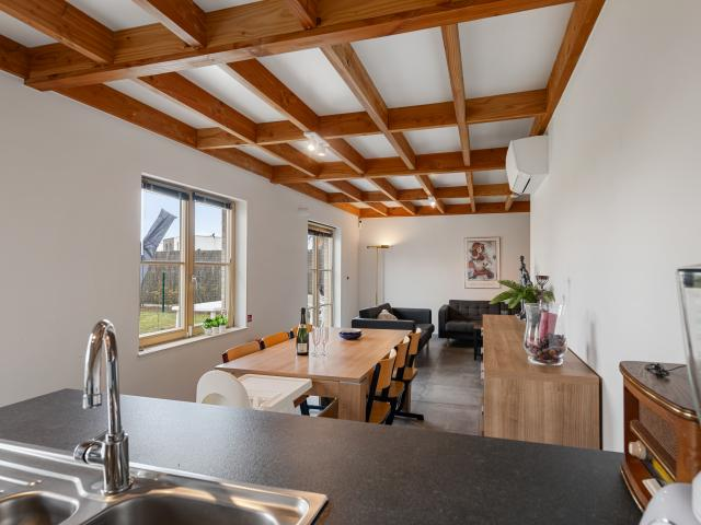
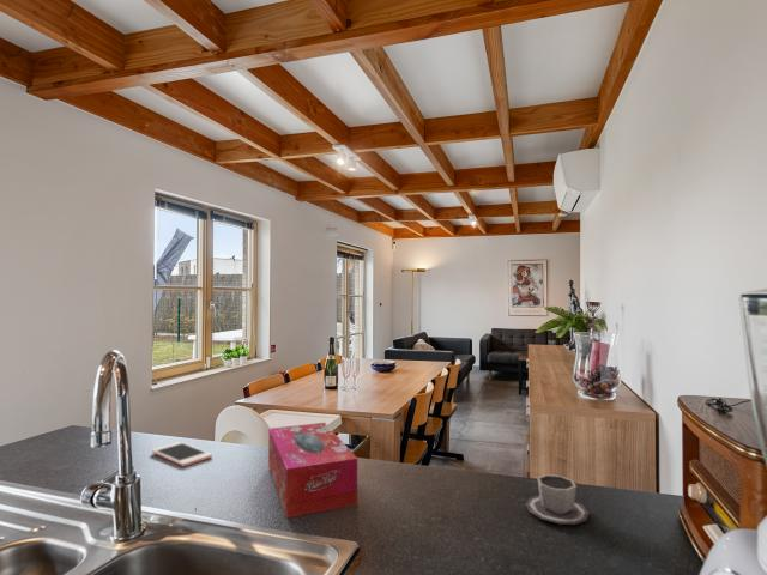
+ tissue box (308, 462)
+ cell phone (181, 453)
+ cup (556, 496)
